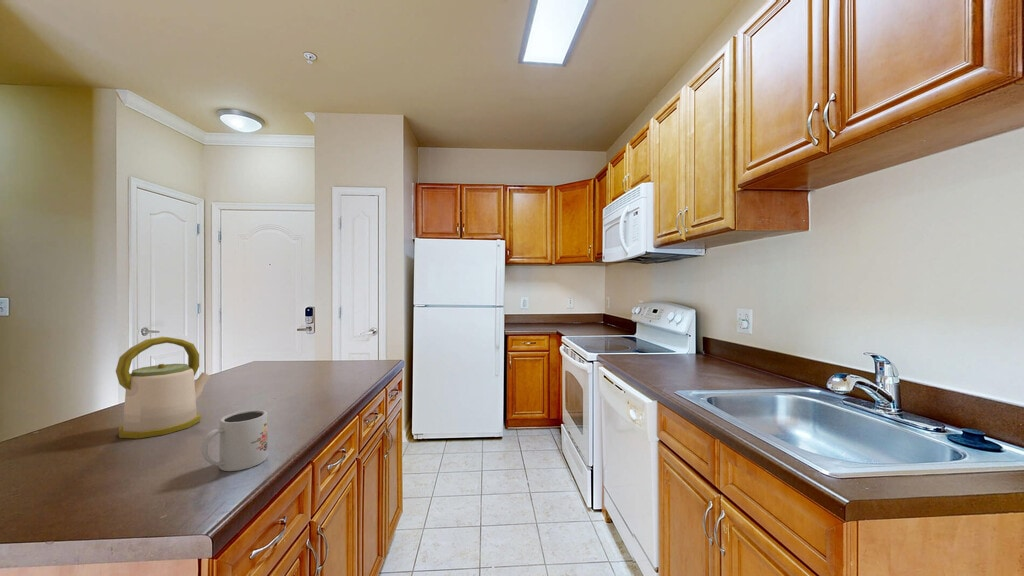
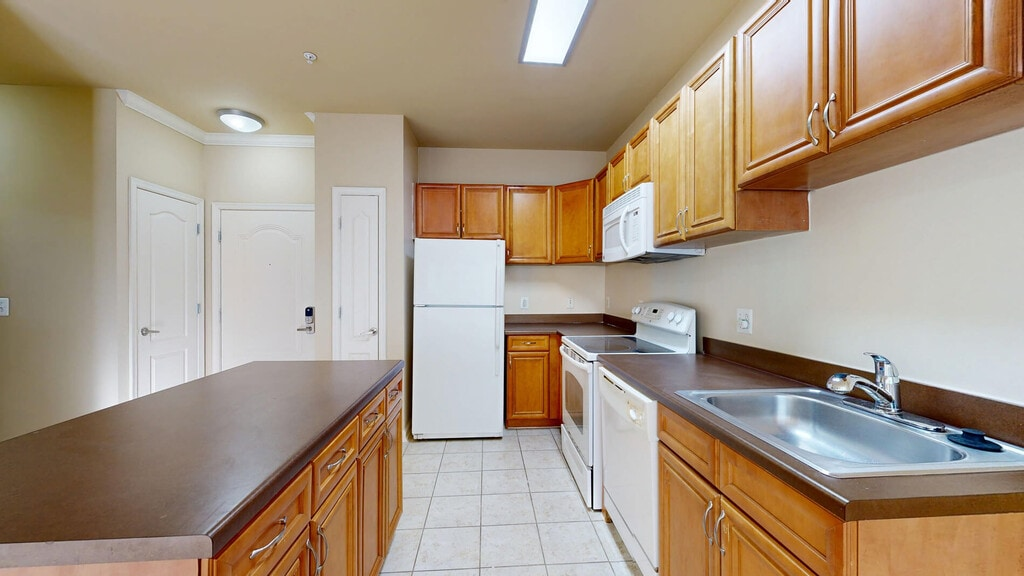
- mug (235, 441)
- kettle (168, 380)
